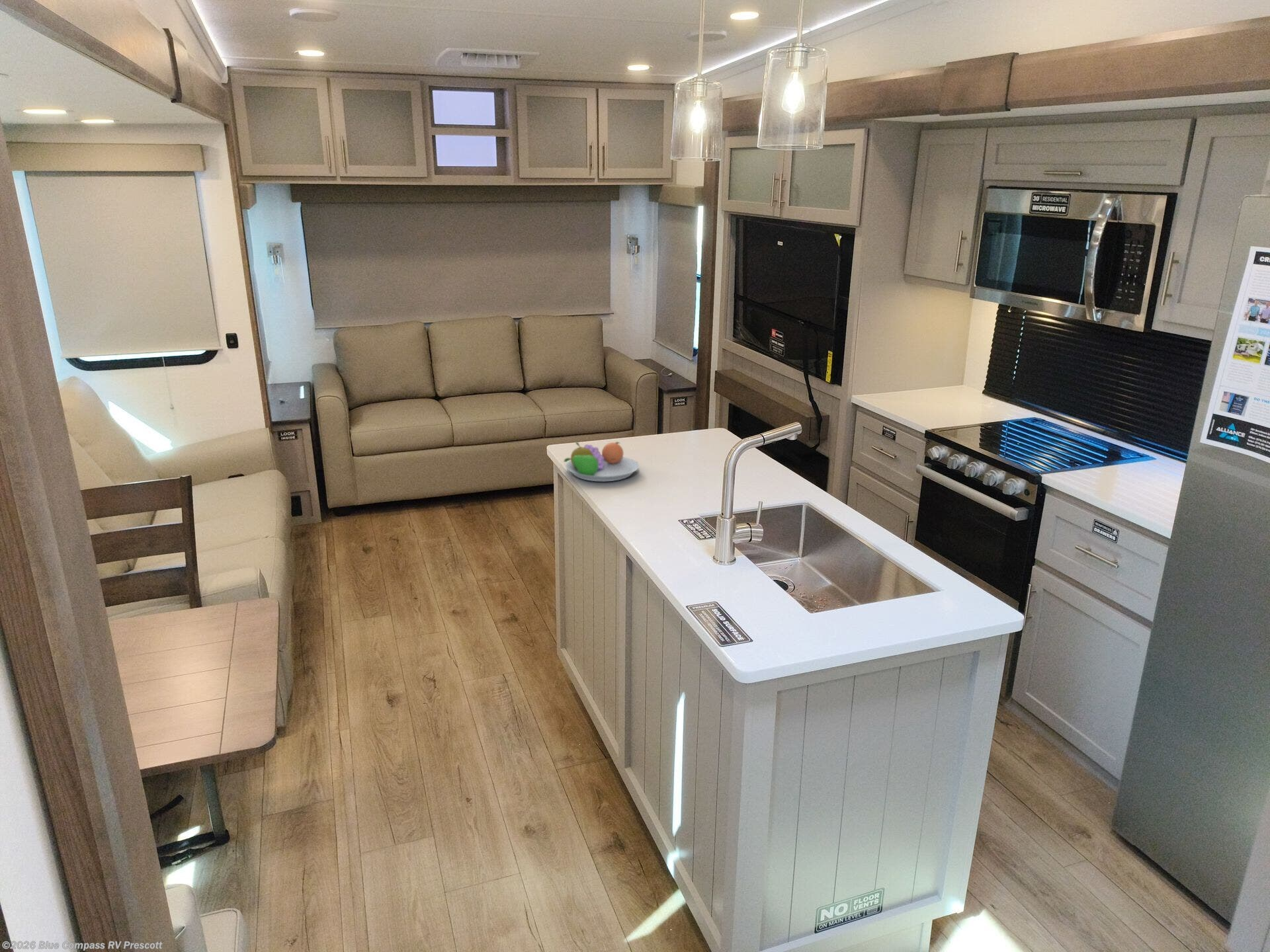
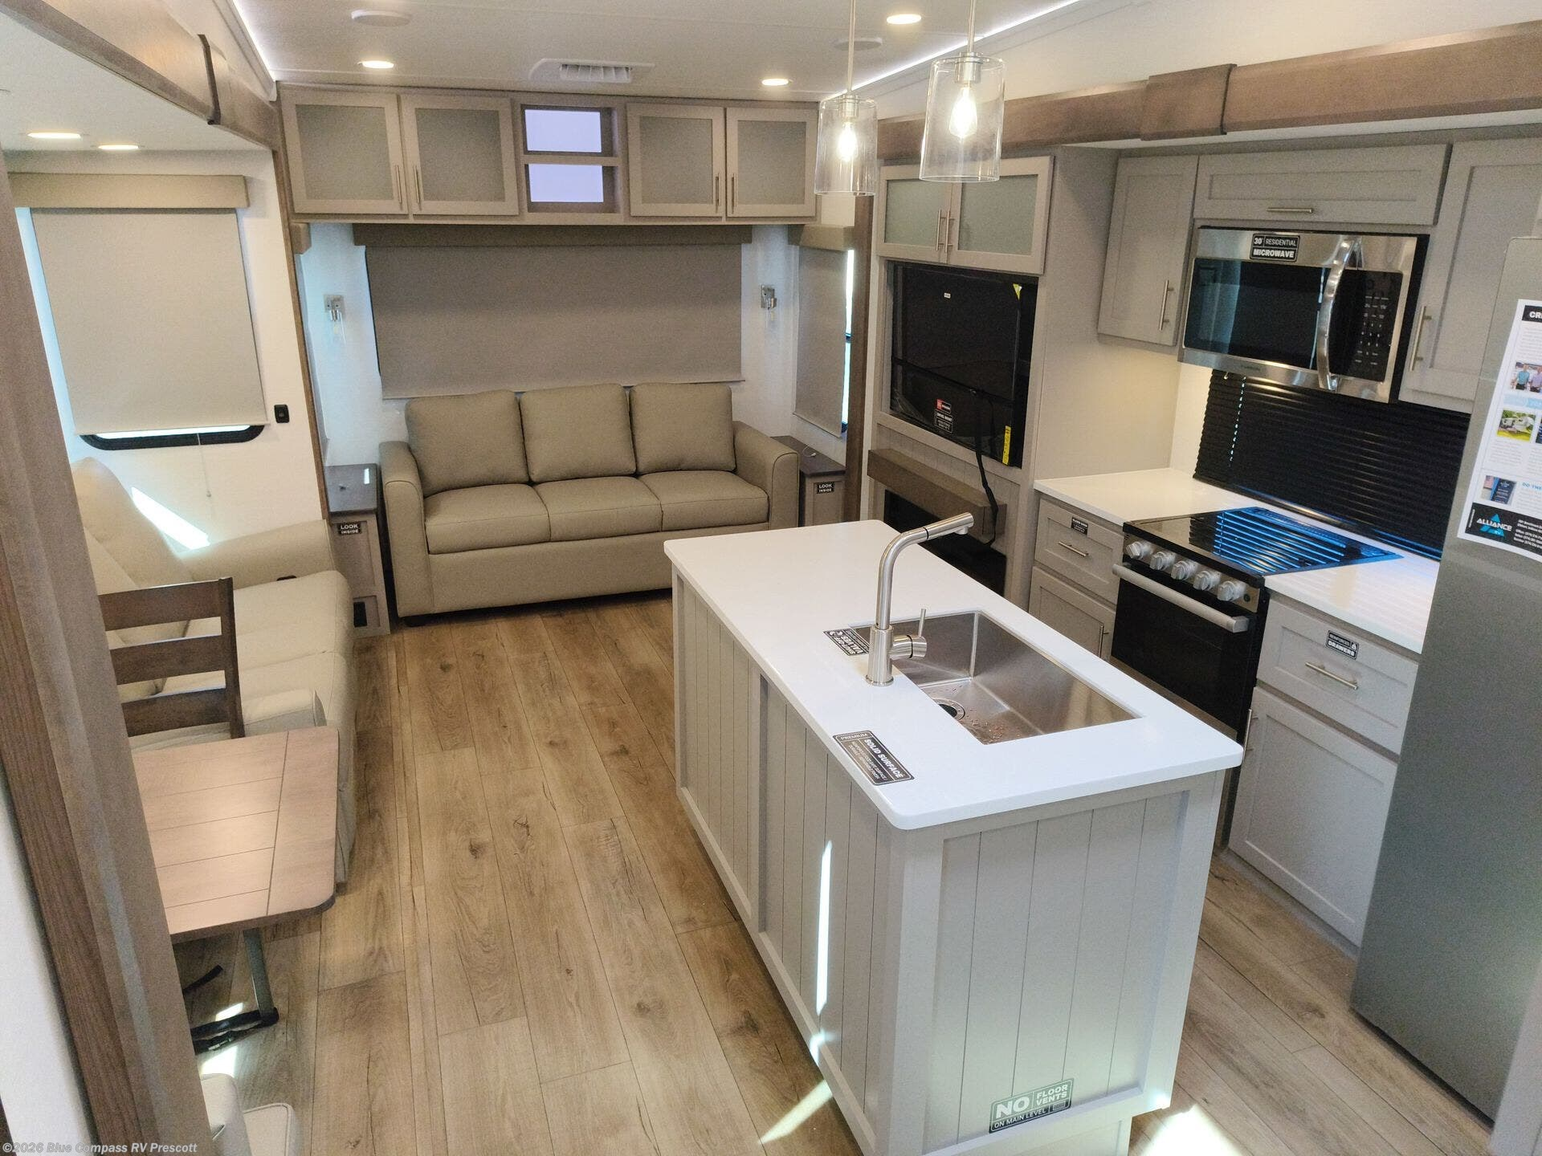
- fruit bowl (599, 458)
